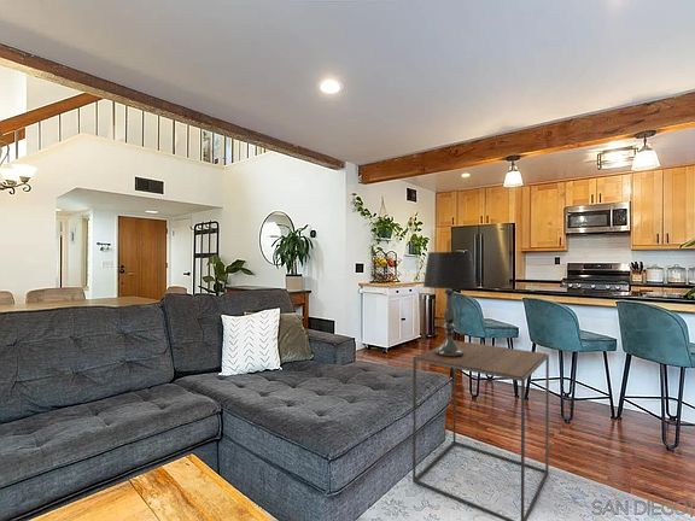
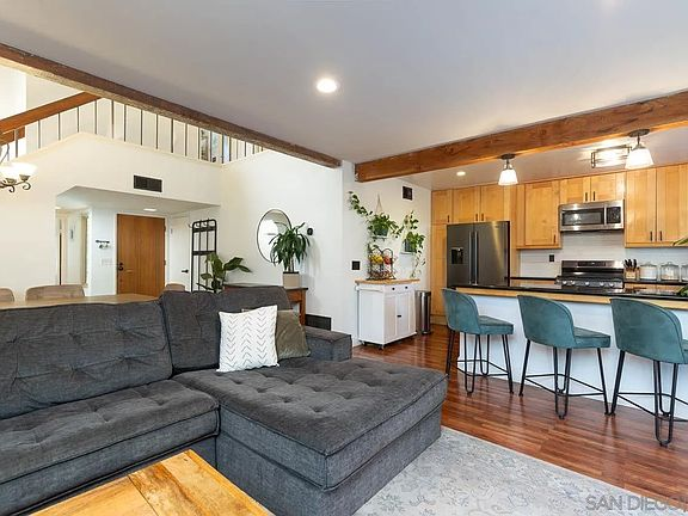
- table lamp (449, 303)
- side table (455, 416)
